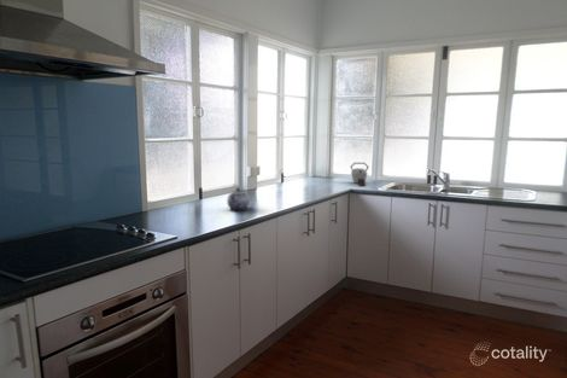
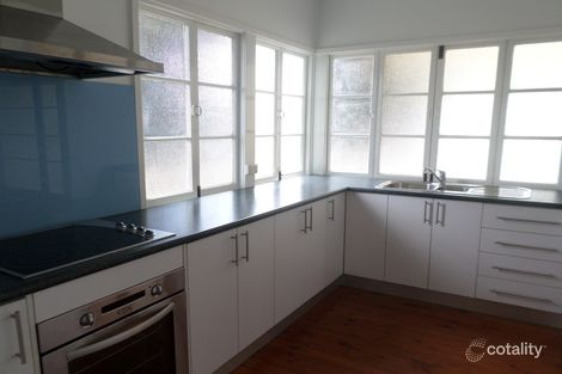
- kettle (360, 173)
- teapot (238, 198)
